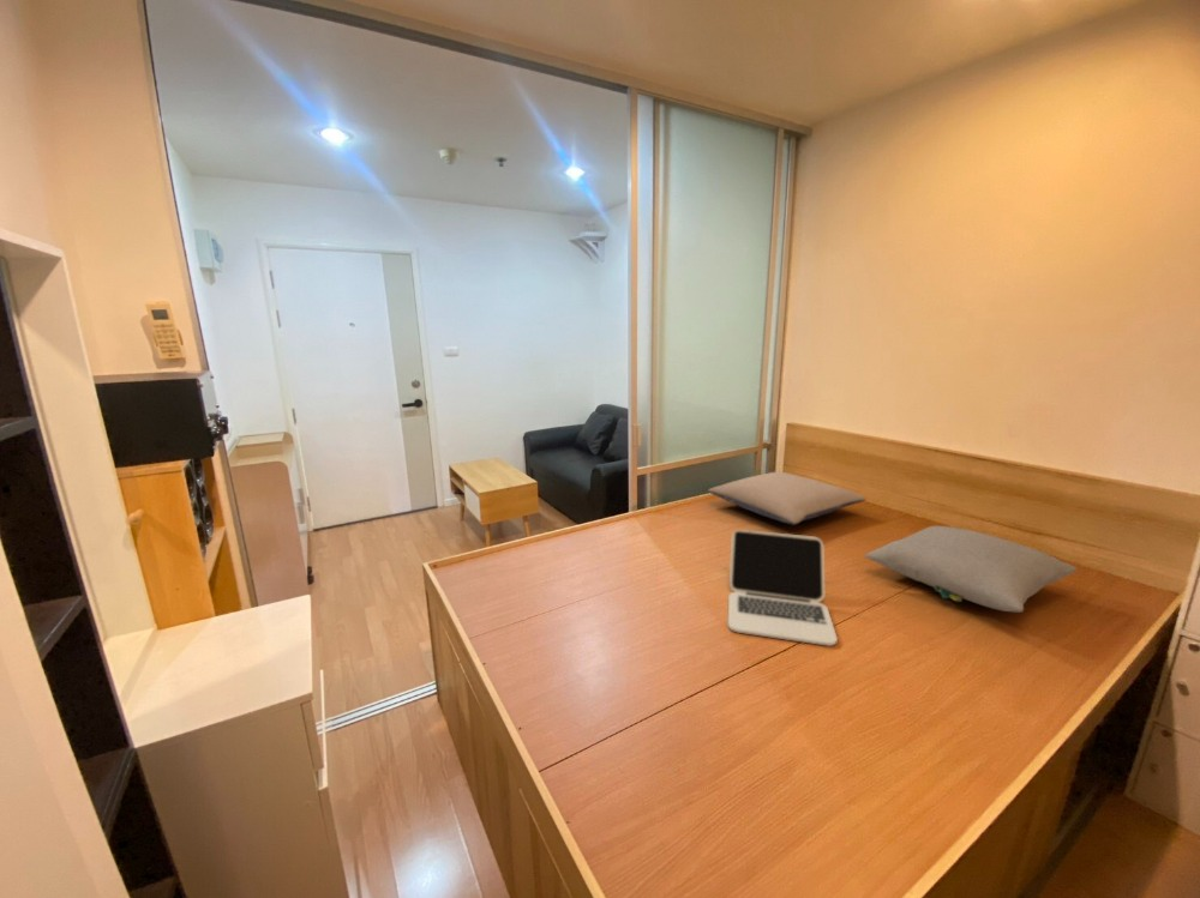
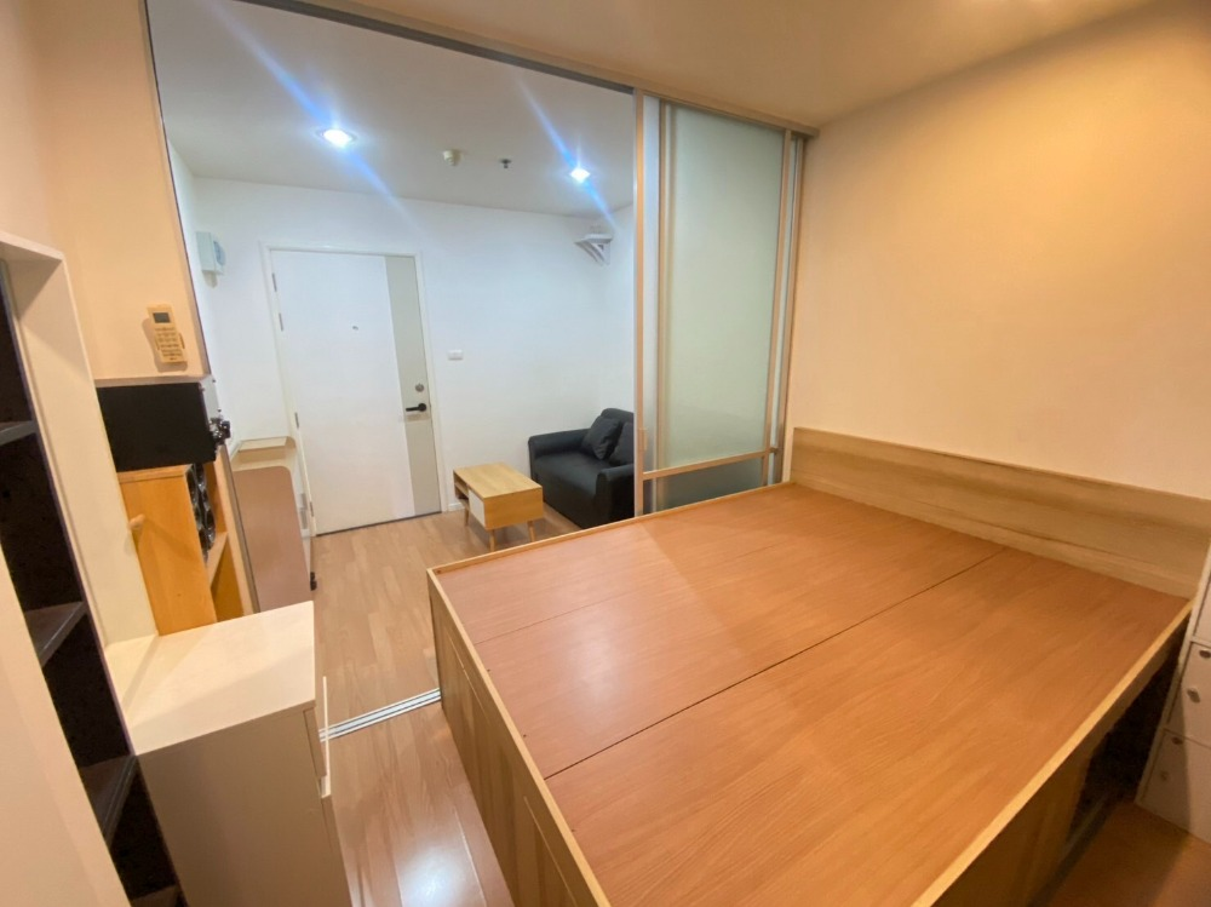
- laptop (778, 580)
- pillow (966, 561)
- pillow (784, 494)
